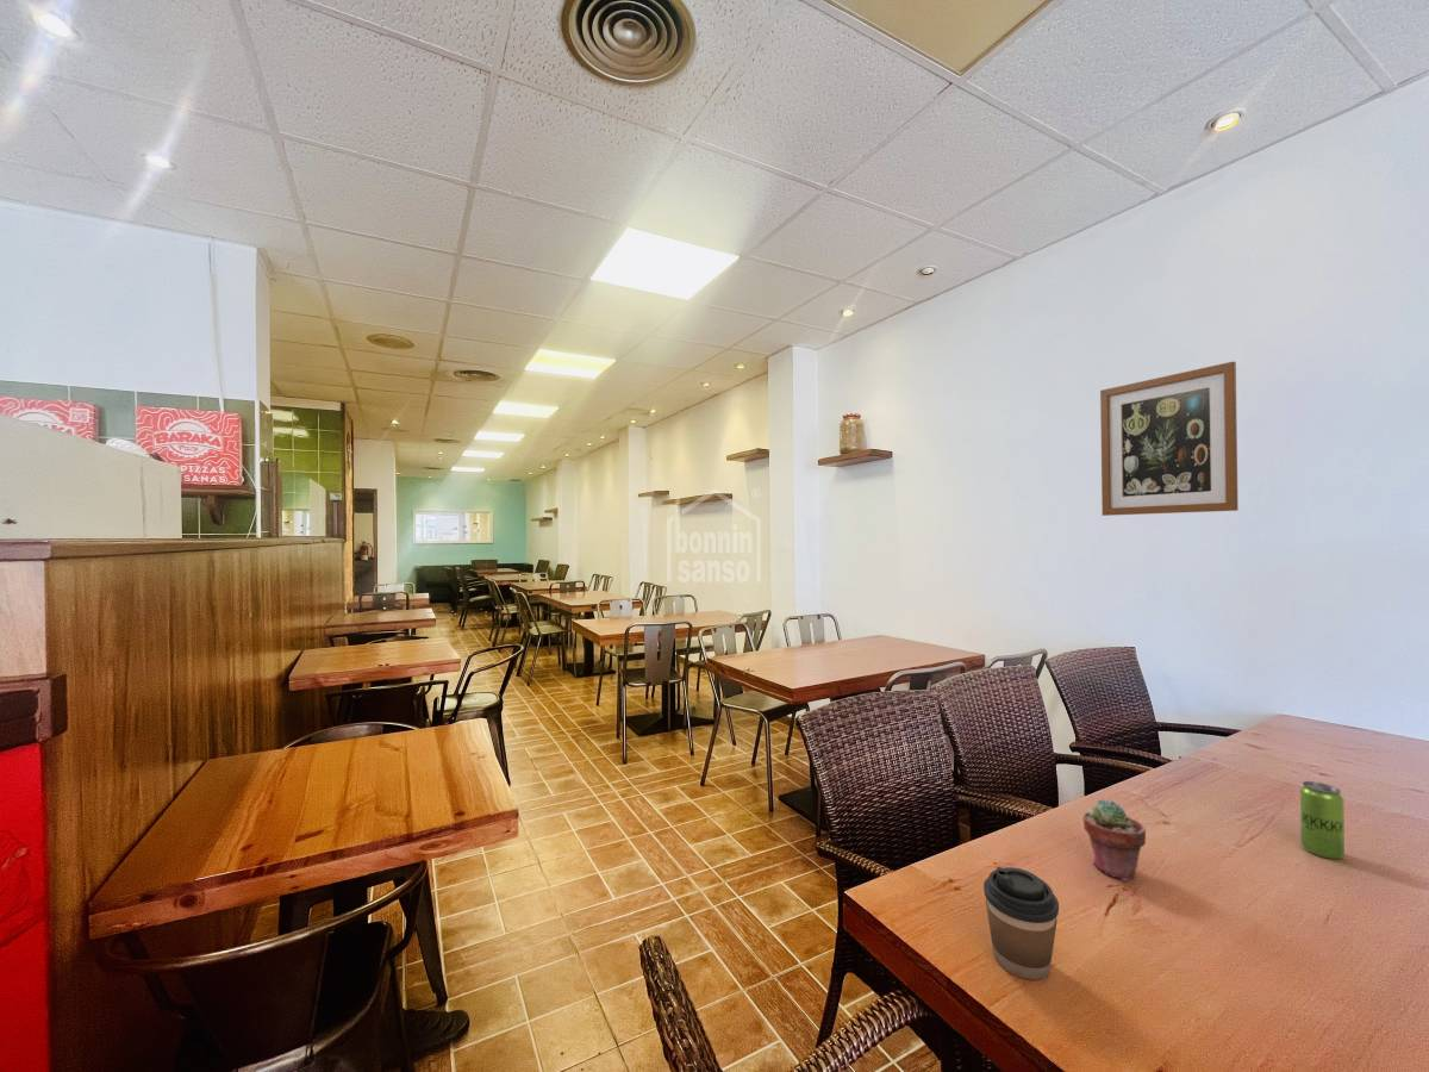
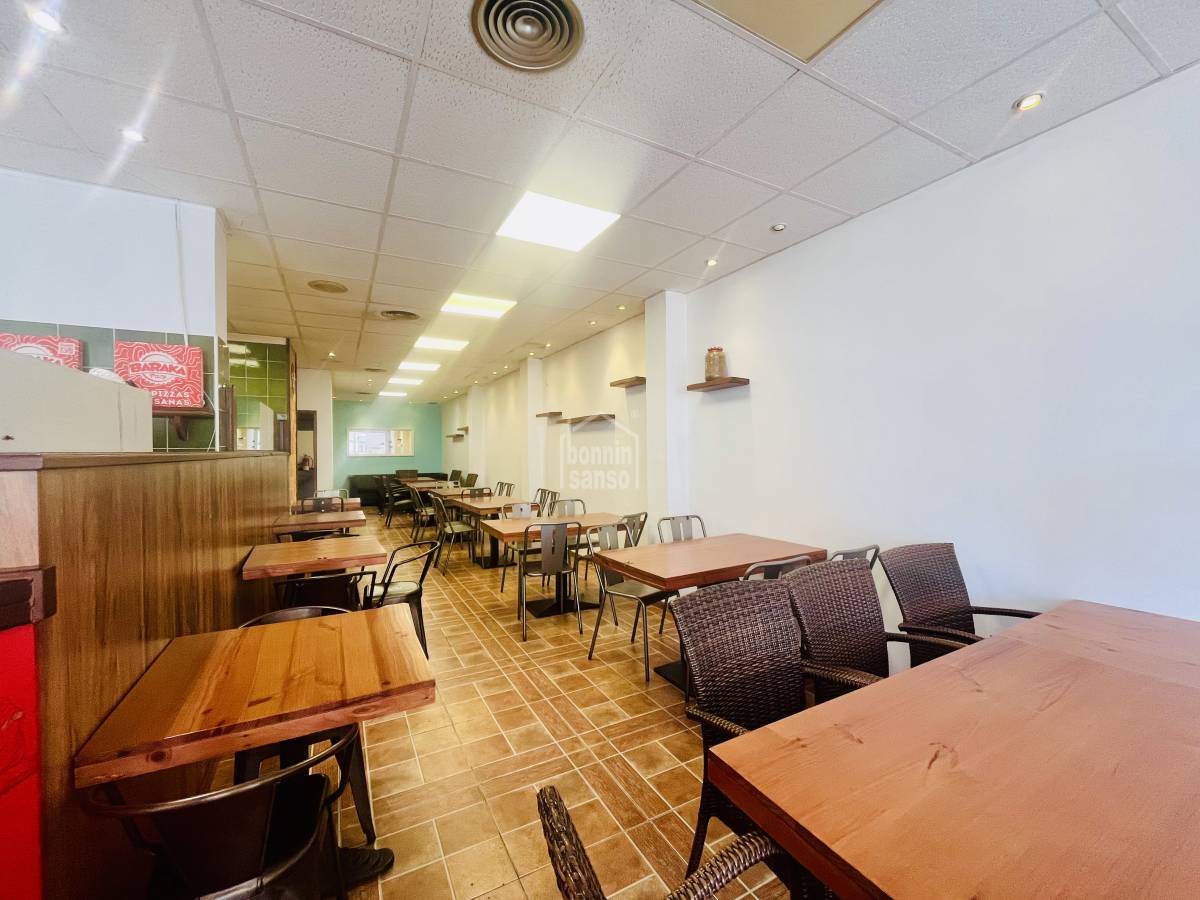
- beverage can (1322, 819)
- potted succulent (1113, 835)
- coffee cup (1019, 916)
- wall art (1162, 444)
